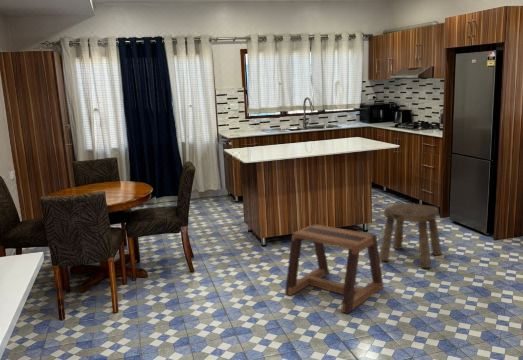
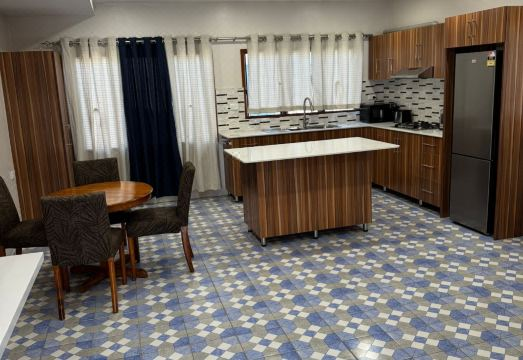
- stool (327, 264)
- stool (402, 233)
